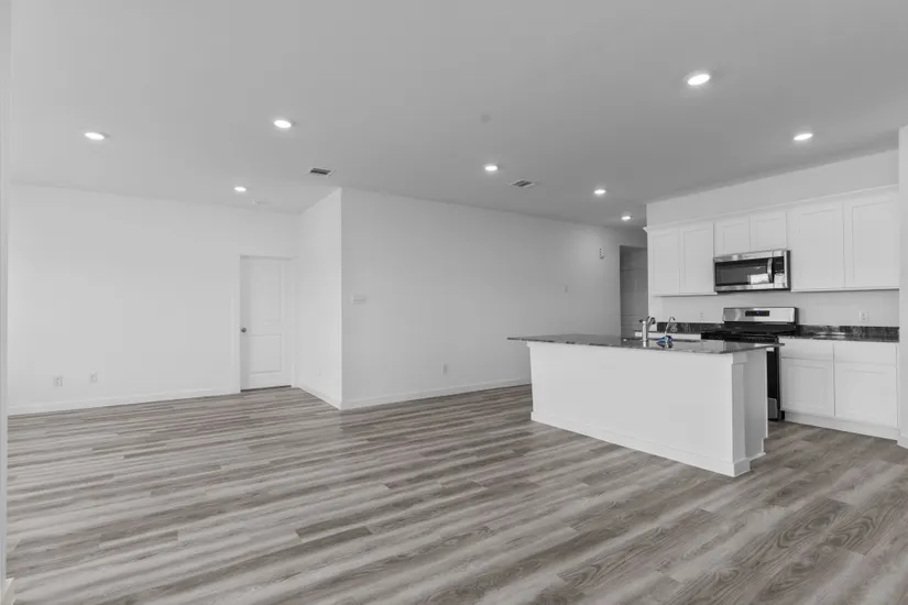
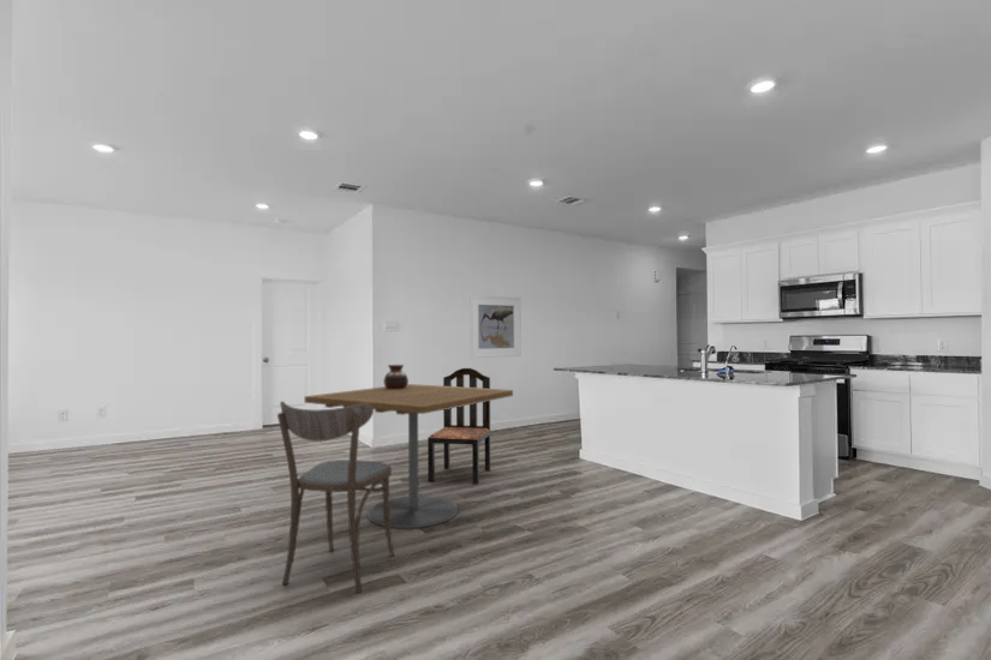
+ dining chair (460, 422)
+ dining table (413, 452)
+ vase (395, 376)
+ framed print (496, 326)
+ dining chair (339, 485)
